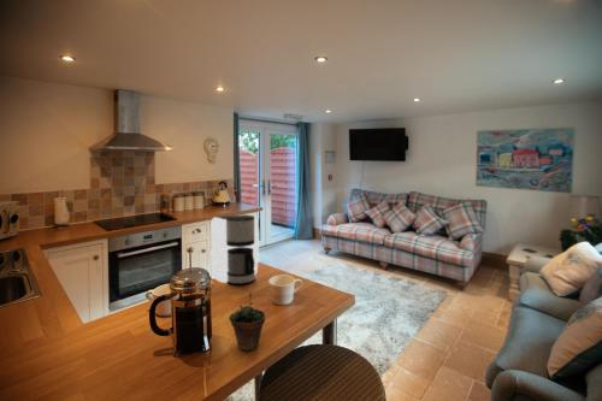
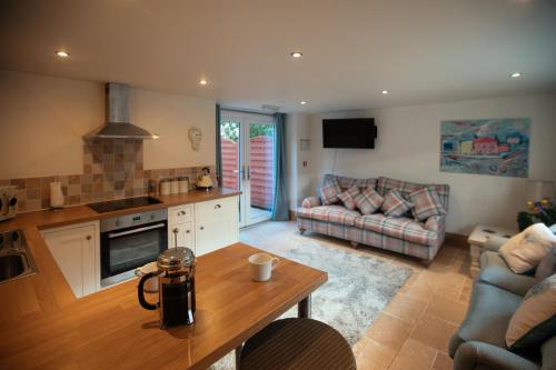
- coffee maker (241, 248)
- succulent plant (248, 318)
